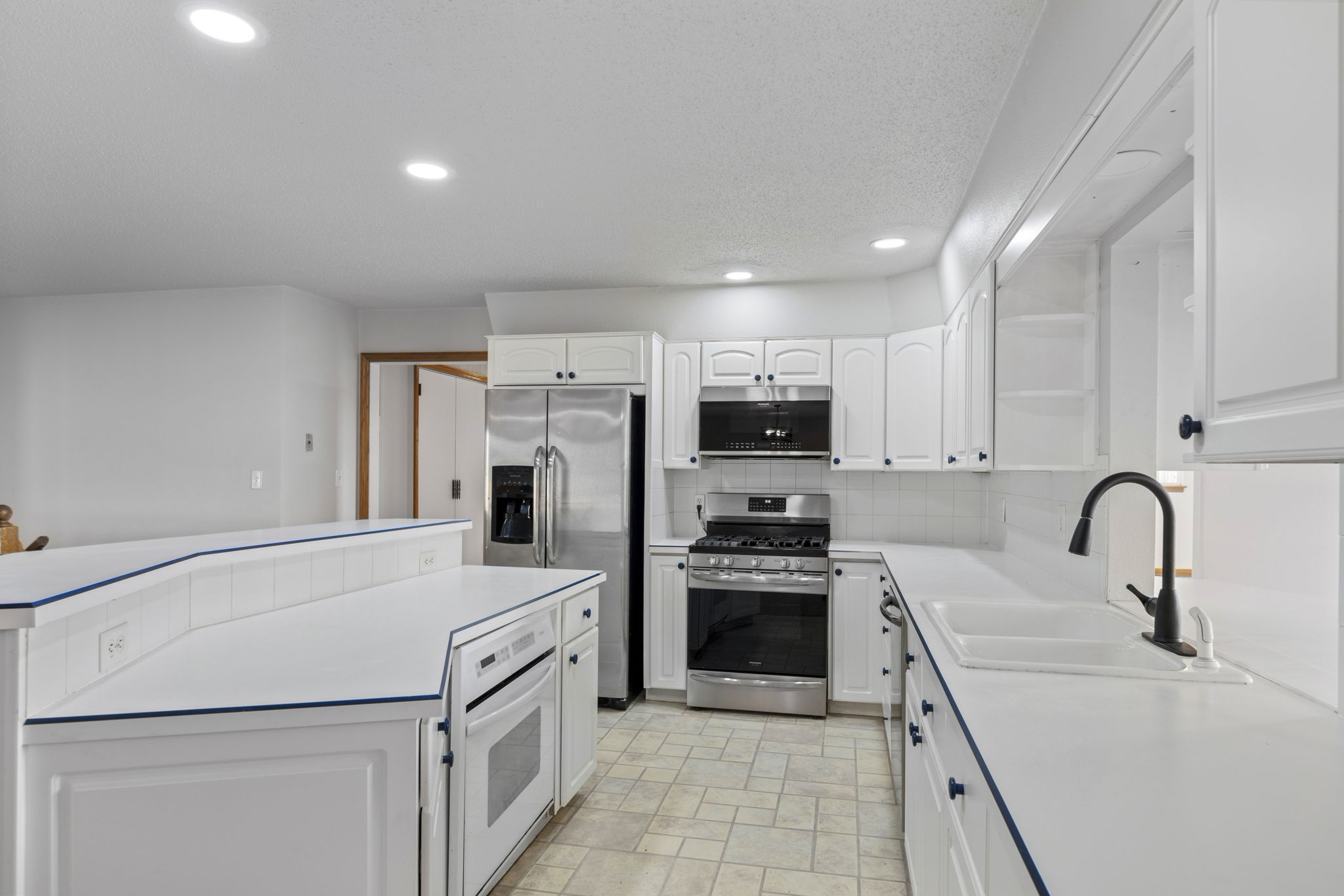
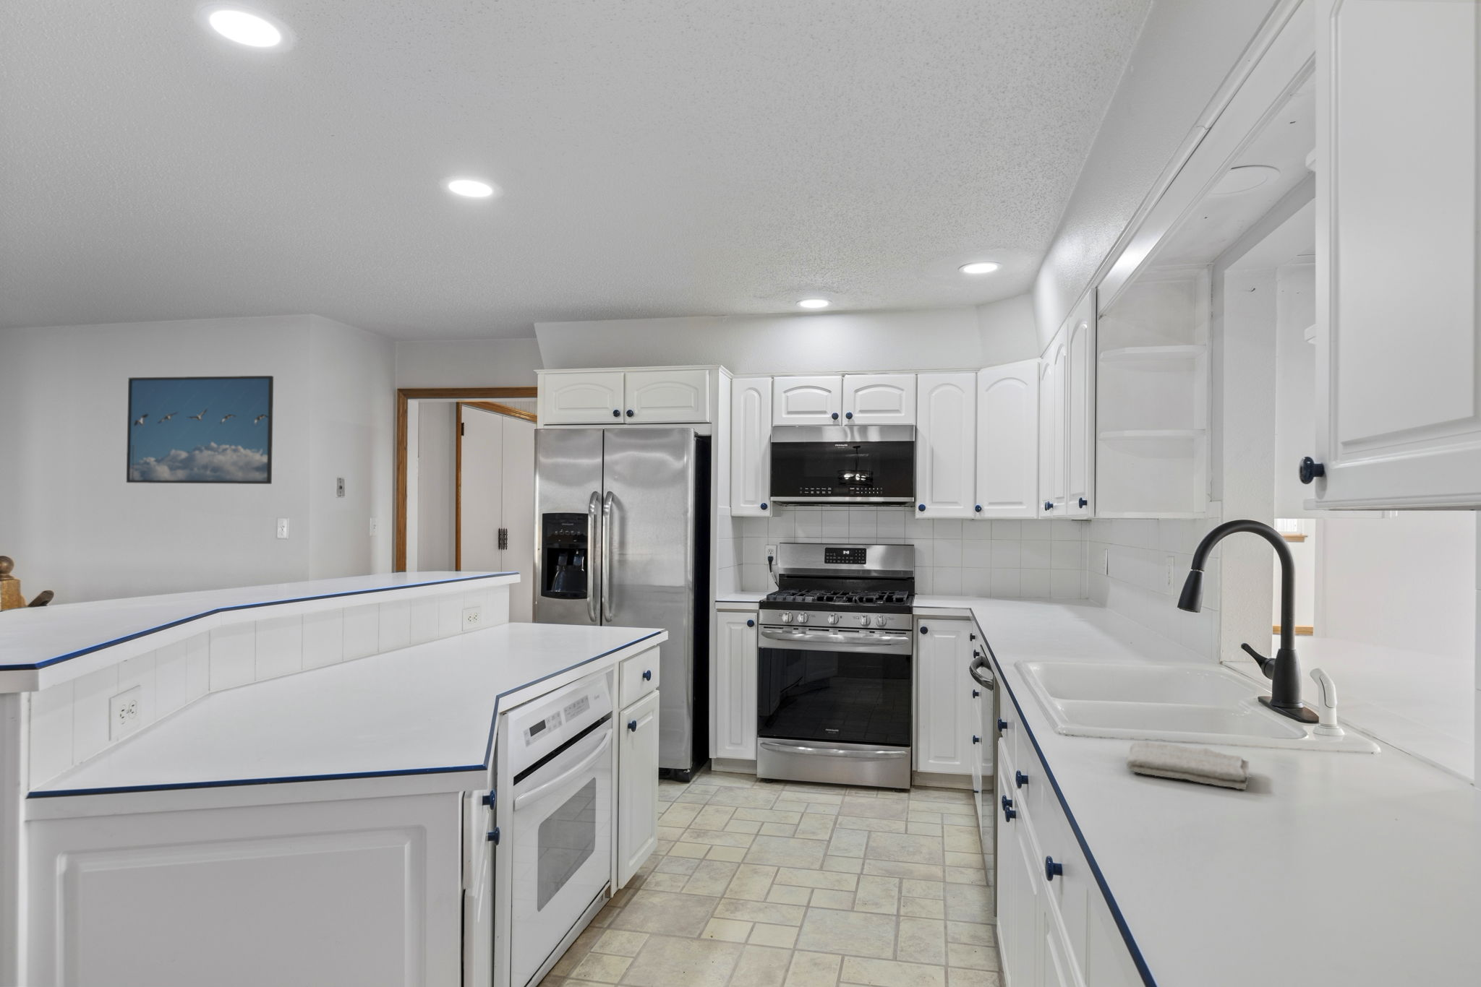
+ washcloth (1187, 762)
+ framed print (198, 430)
